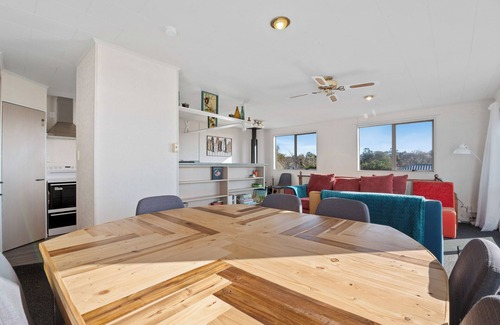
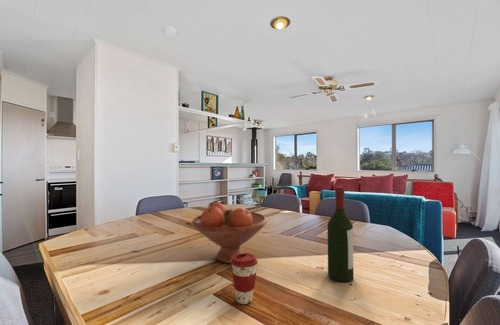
+ fruit bowl (230, 230)
+ coffee cup (244, 278)
+ wine bottle (340, 231)
